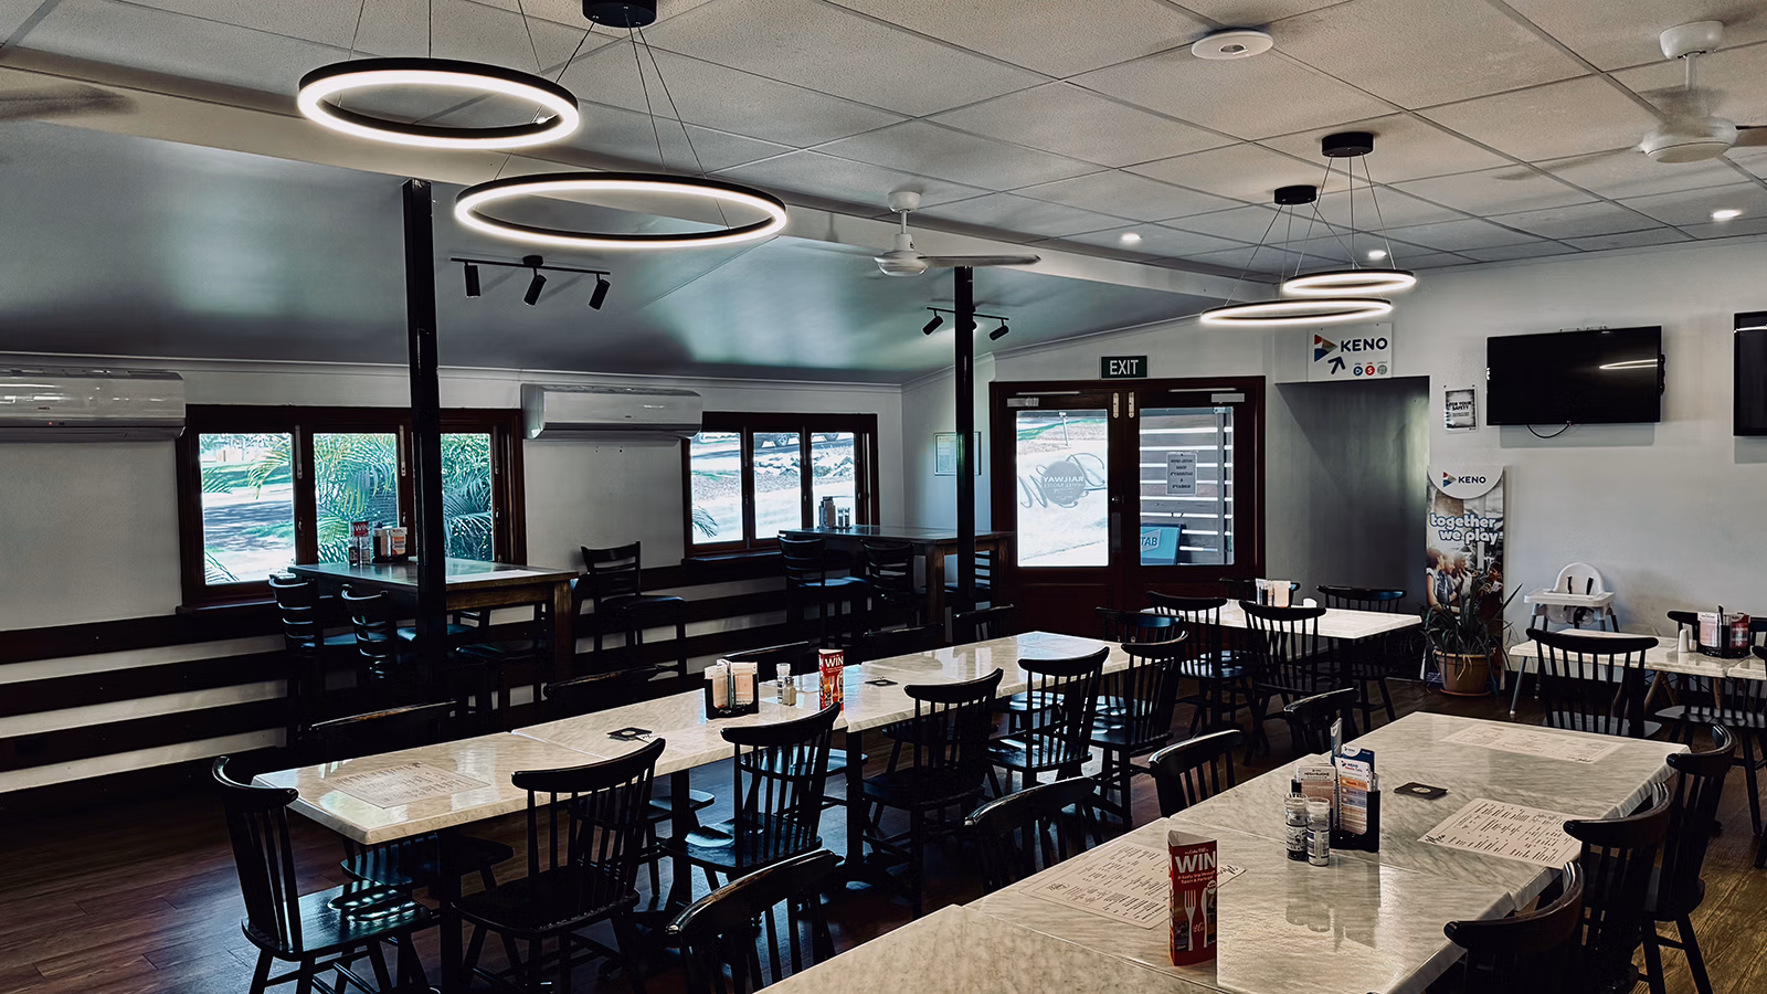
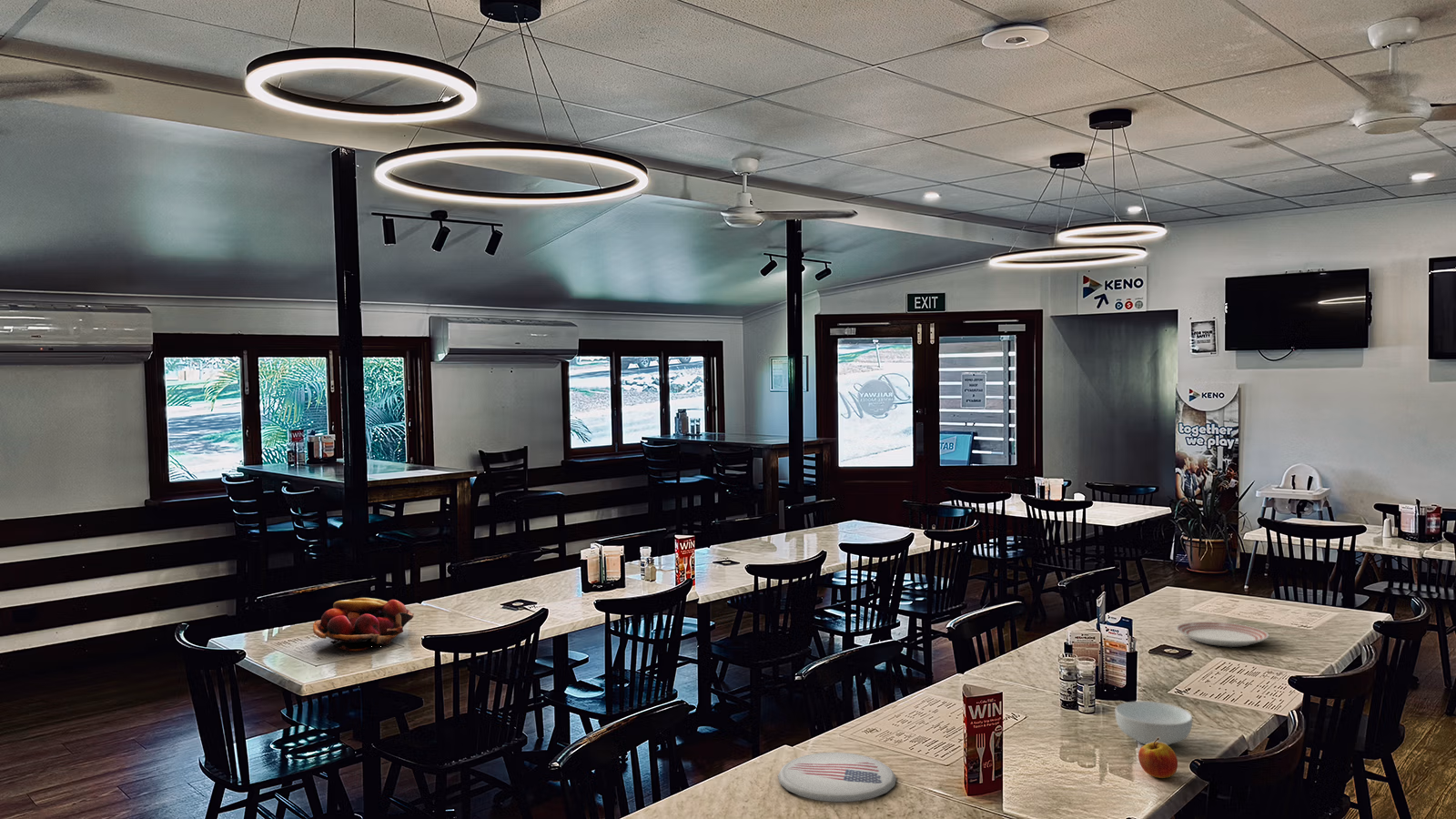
+ apple (1158, 756)
+ dinner plate (1221, 634)
+ cereal bowl (1153, 726)
+ plate (836, 774)
+ fruit basket (361, 621)
